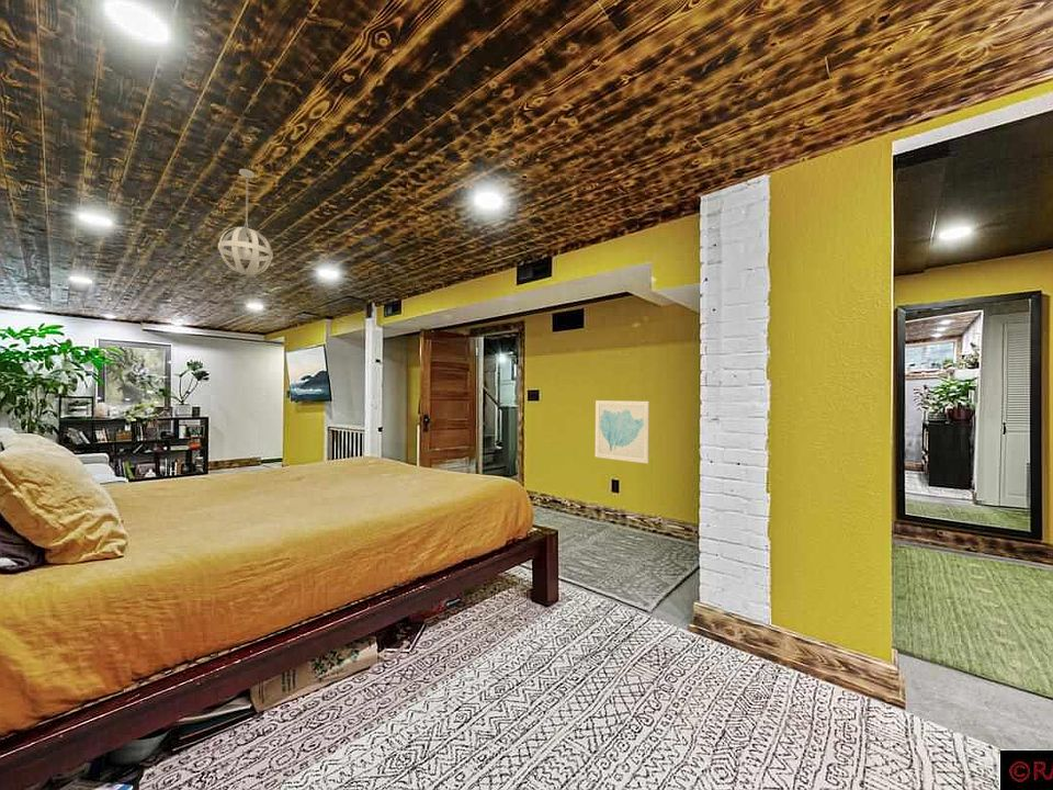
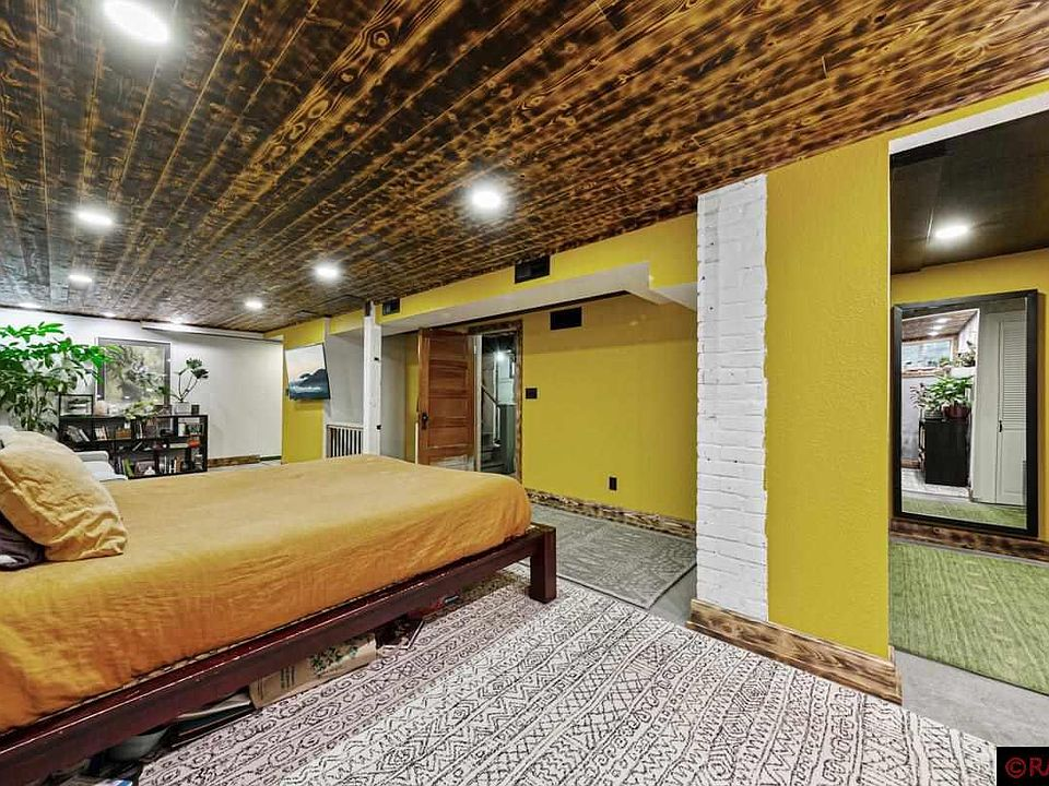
- wall art (621, 430)
- pendant light (247, 223)
